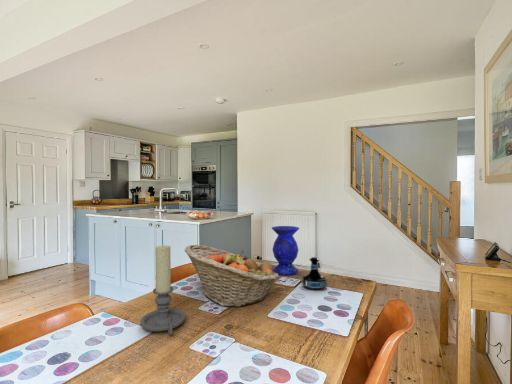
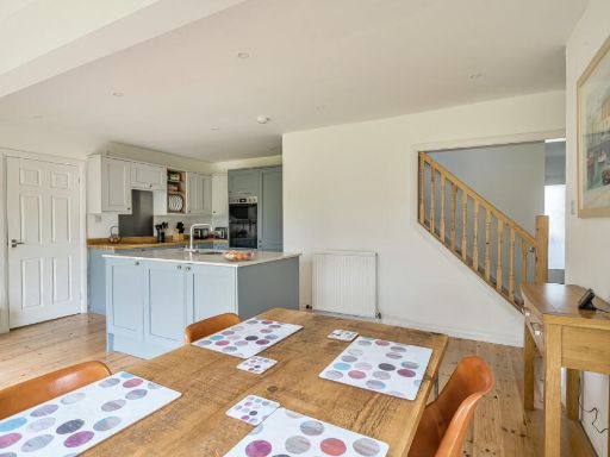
- vase (285, 249)
- candle holder (164, 286)
- tequila bottle (314, 272)
- fruit basket (230, 269)
